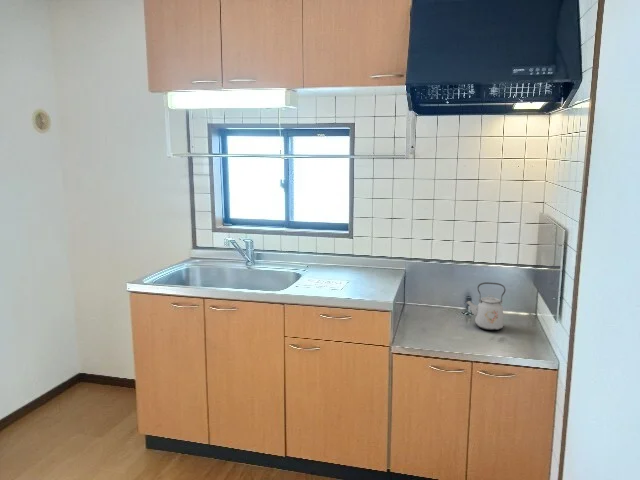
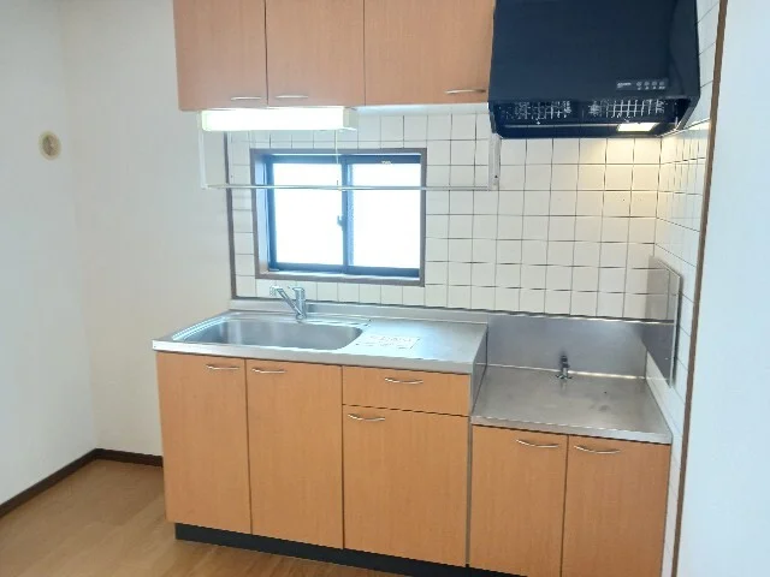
- kettle (484, 304)
